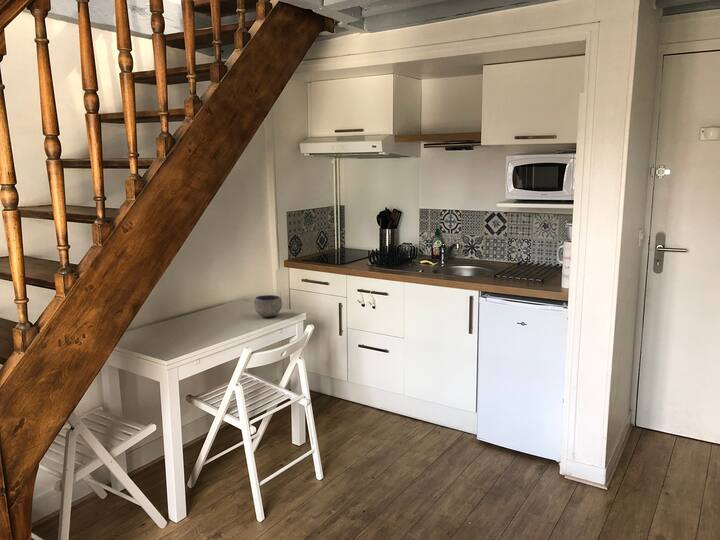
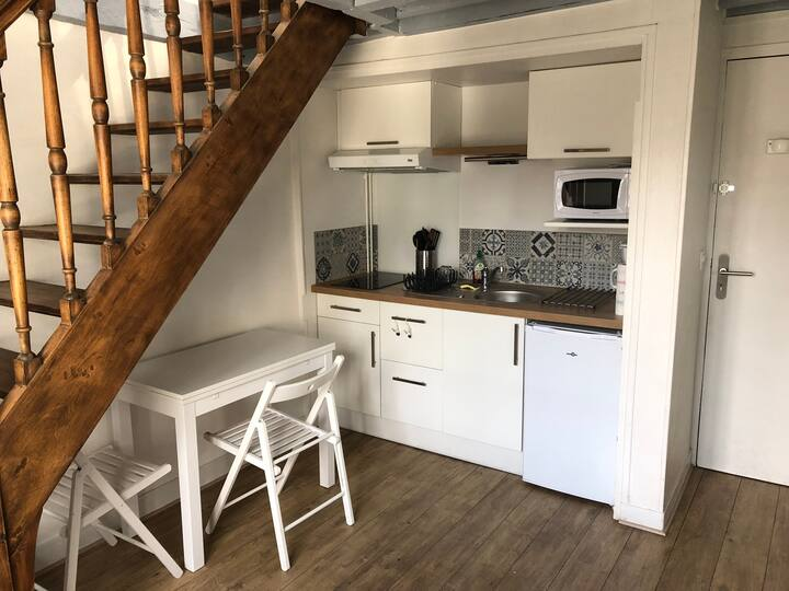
- bowl (268, 306)
